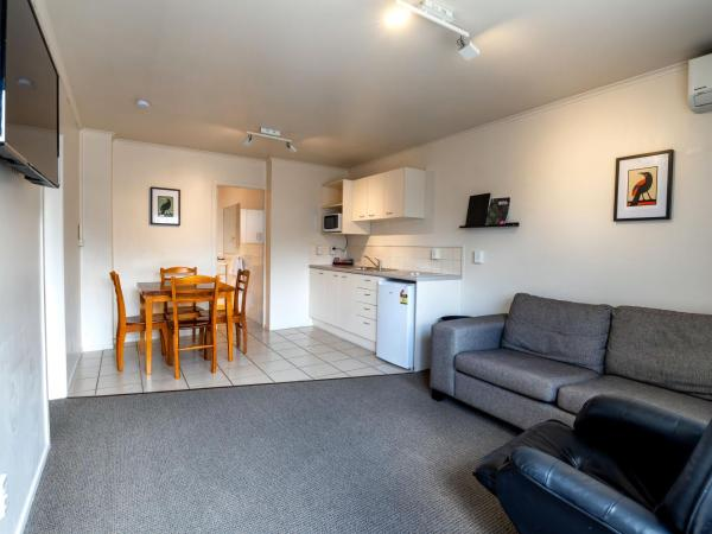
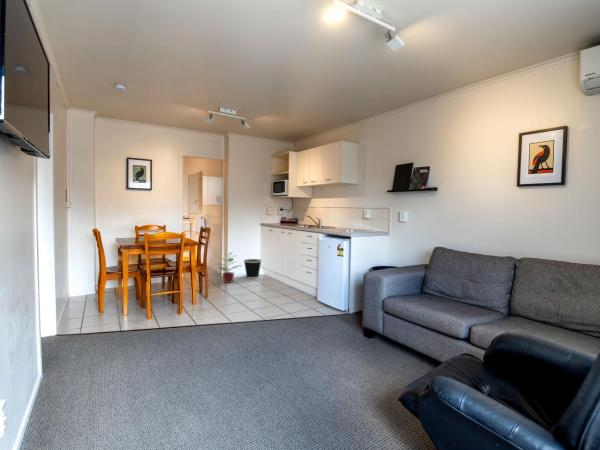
+ wastebasket (252, 268)
+ potted plant (228, 266)
